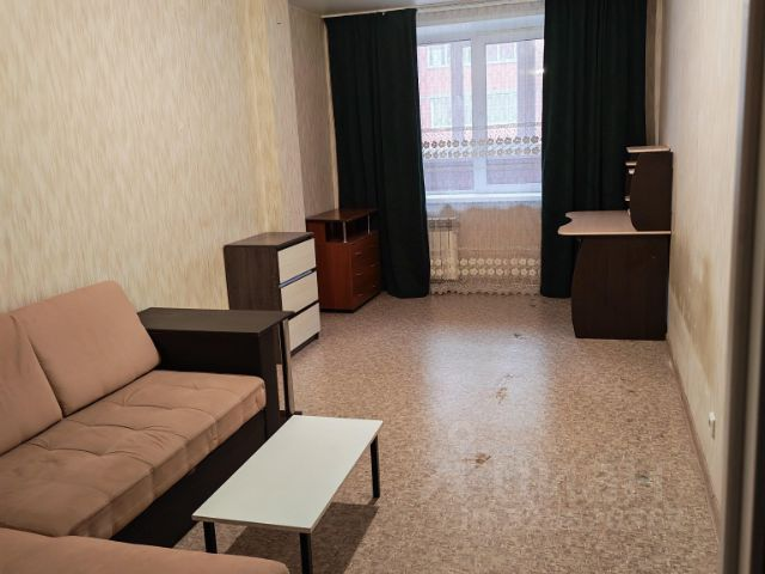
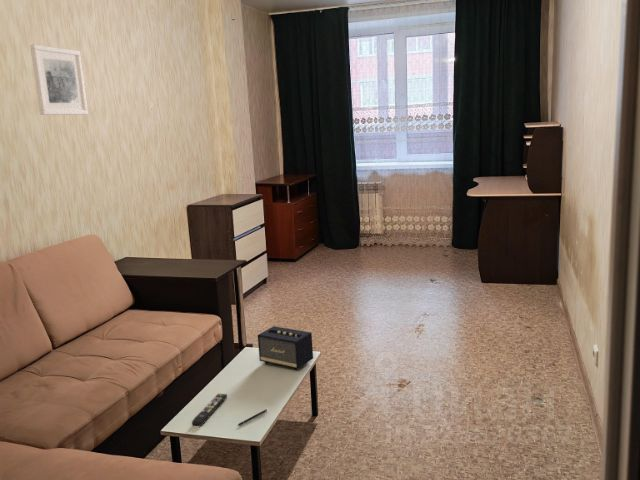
+ pen (252, 417)
+ speaker (285, 347)
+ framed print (61, 81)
+ remote control (210, 408)
